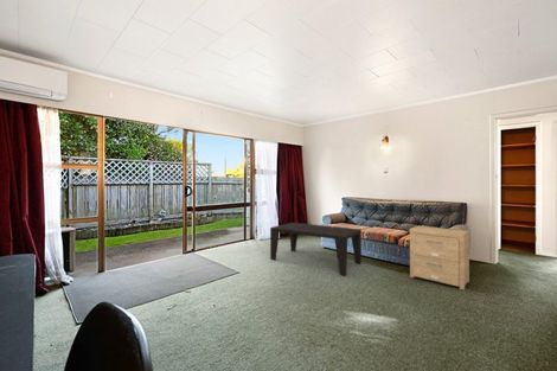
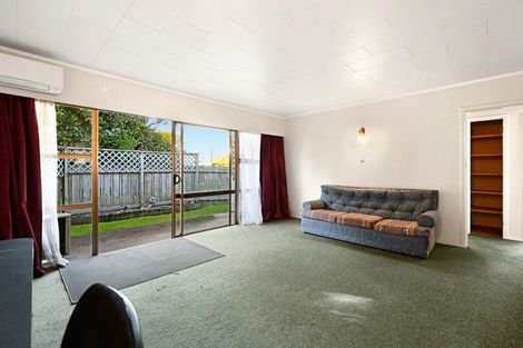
- side table (437, 255)
- coffee table (315, 236)
